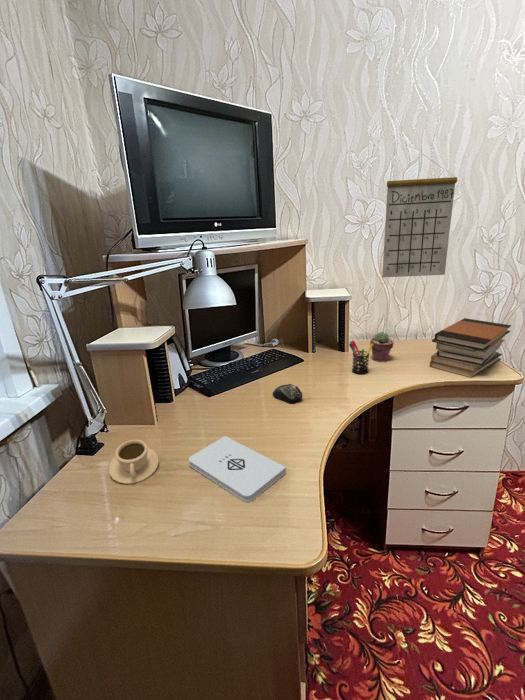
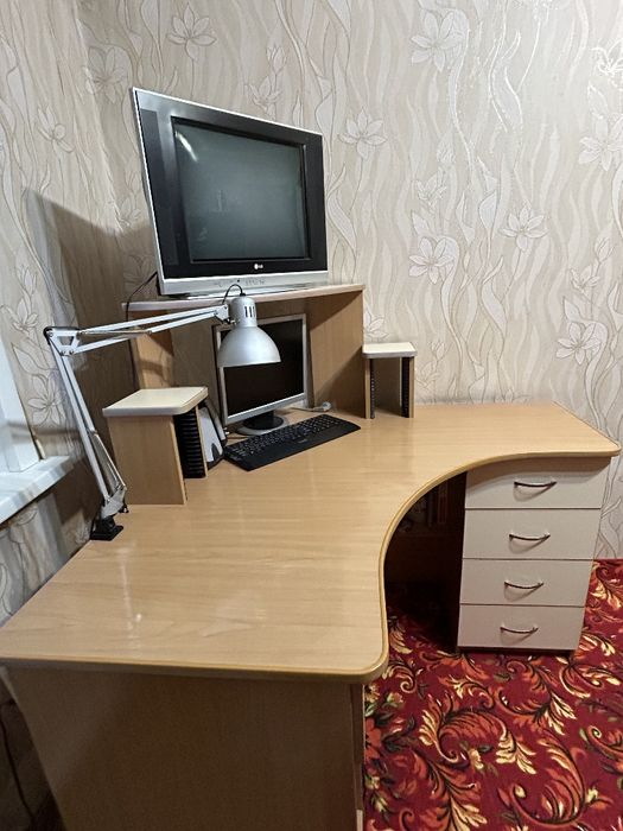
- book stack (470, 346)
- computer mouse (287, 391)
- pen holder (360, 356)
- cup (132, 458)
- calendar (418, 218)
- potted succulent (381, 346)
- notepad (235, 465)
